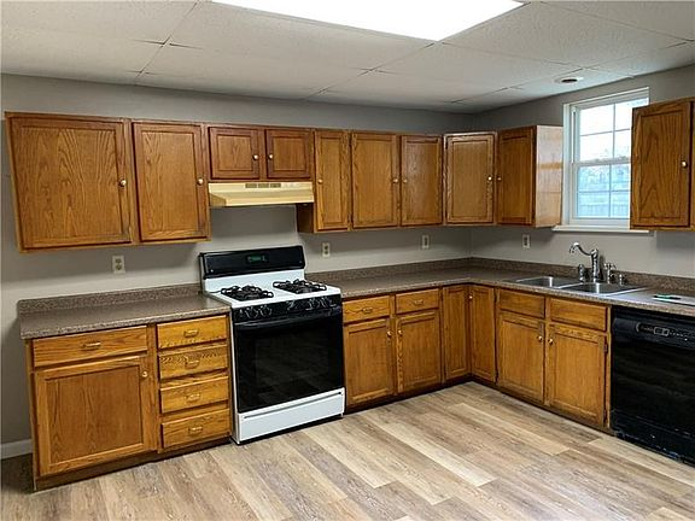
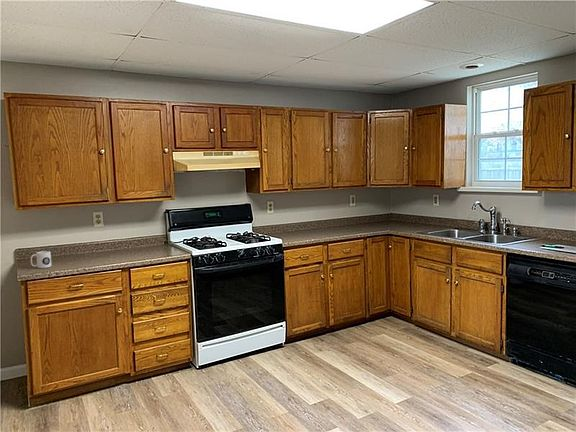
+ mug (40, 259)
